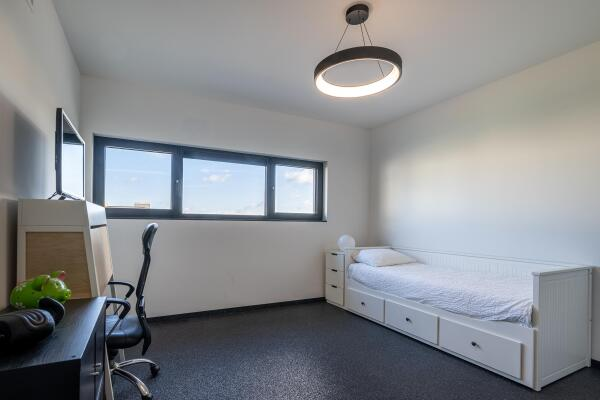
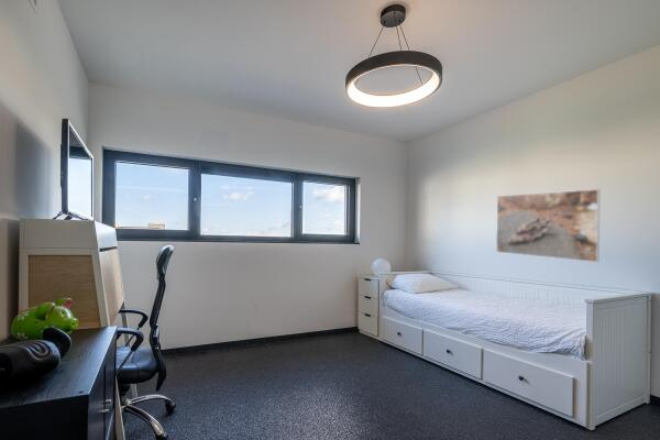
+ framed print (541, 224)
